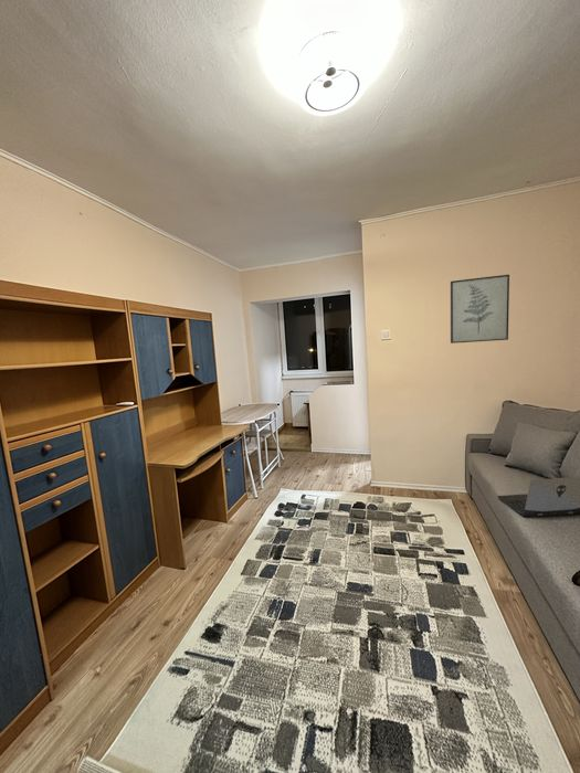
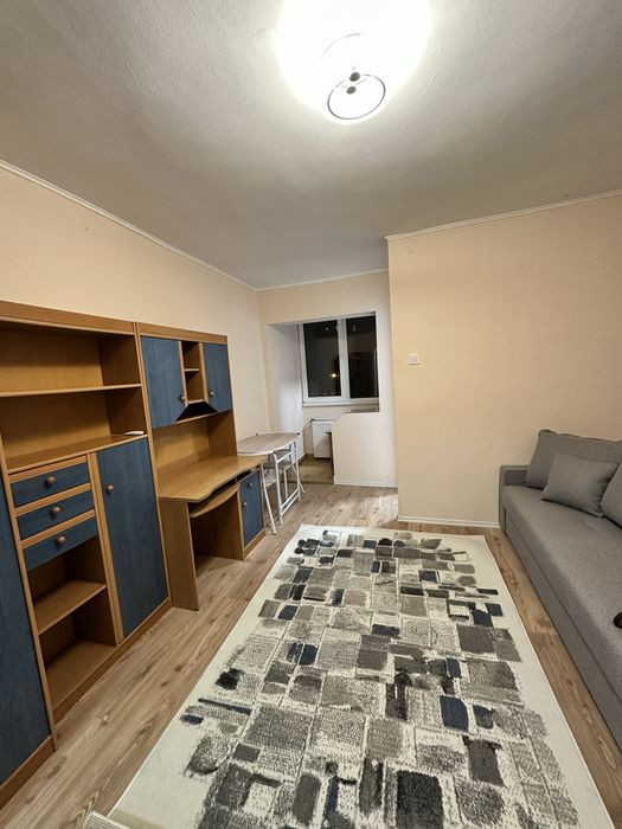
- wall art (478, 309)
- laptop (542, 488)
